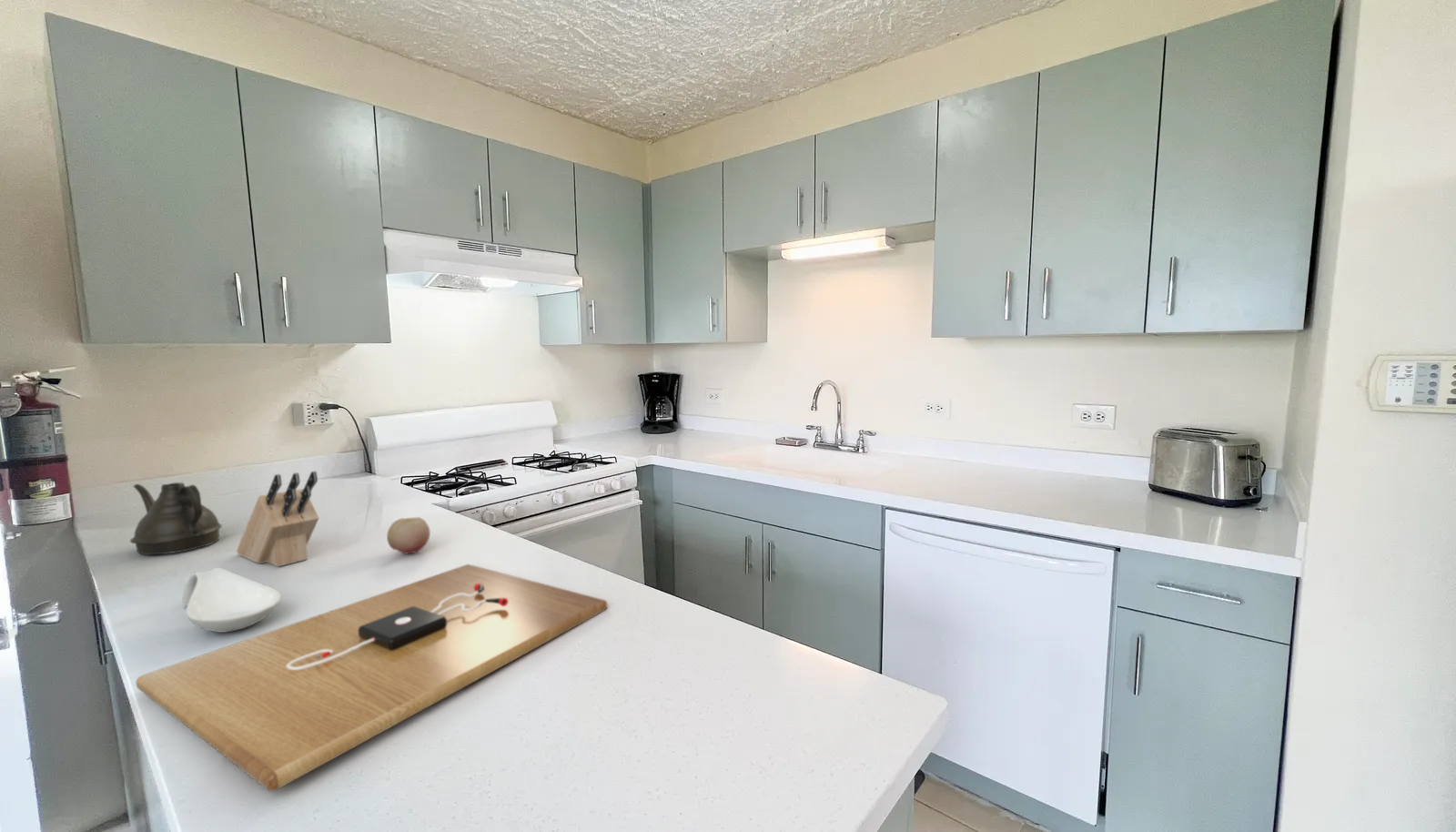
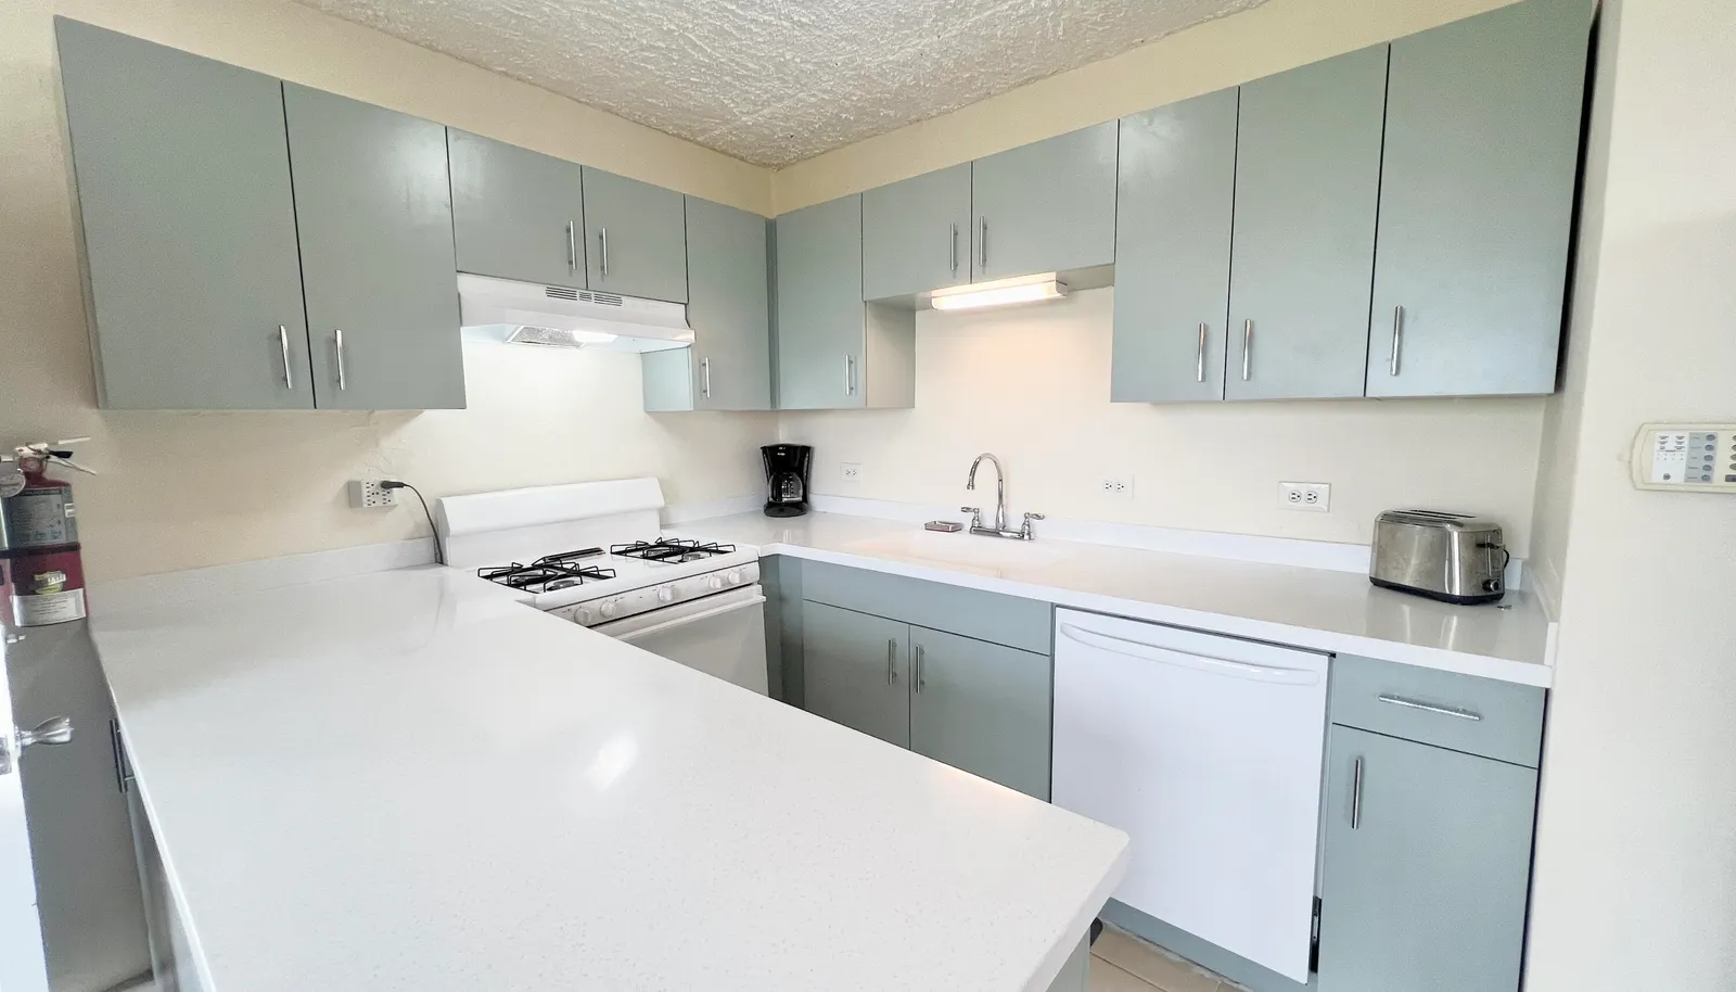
- knife block (278, 513)
- cutting board (403, 632)
- fruit (409, 535)
- teapot (169, 512)
- spoon rest (221, 596)
